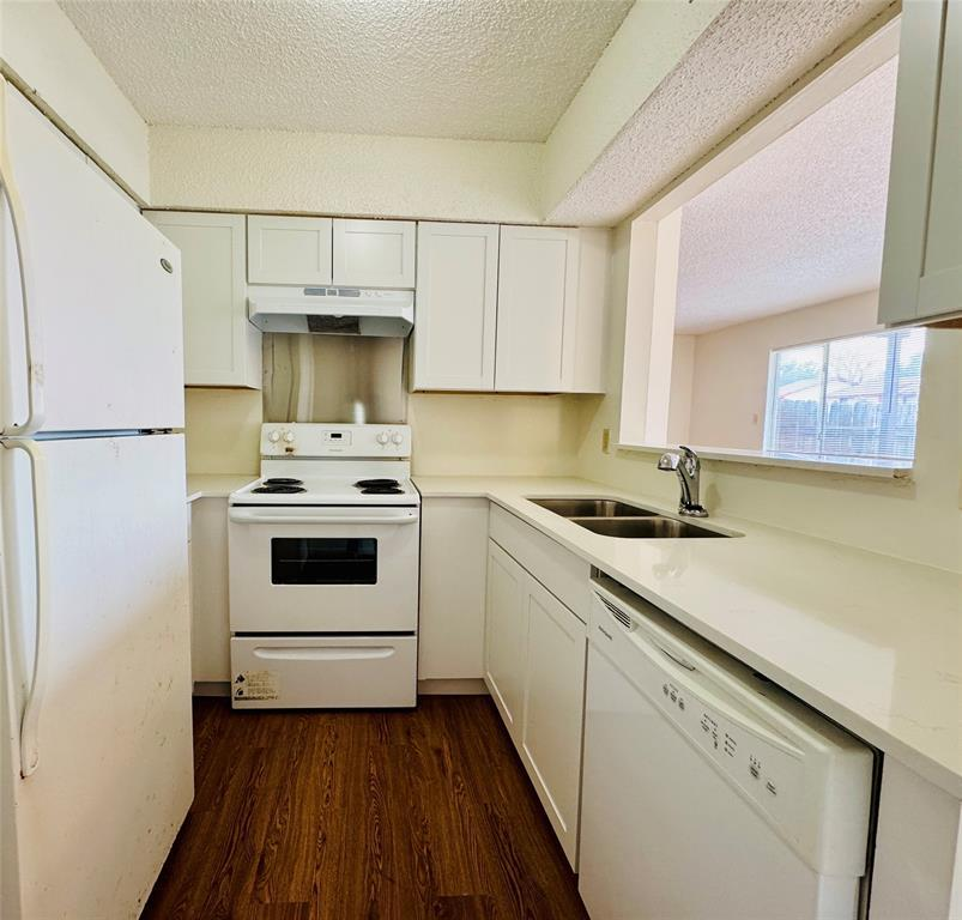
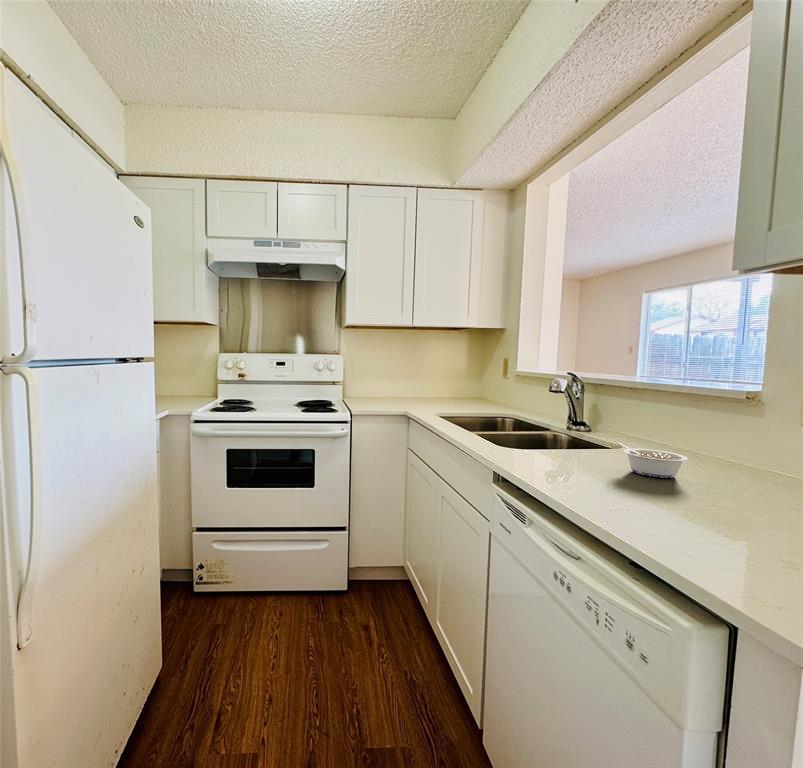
+ legume (651, 461)
